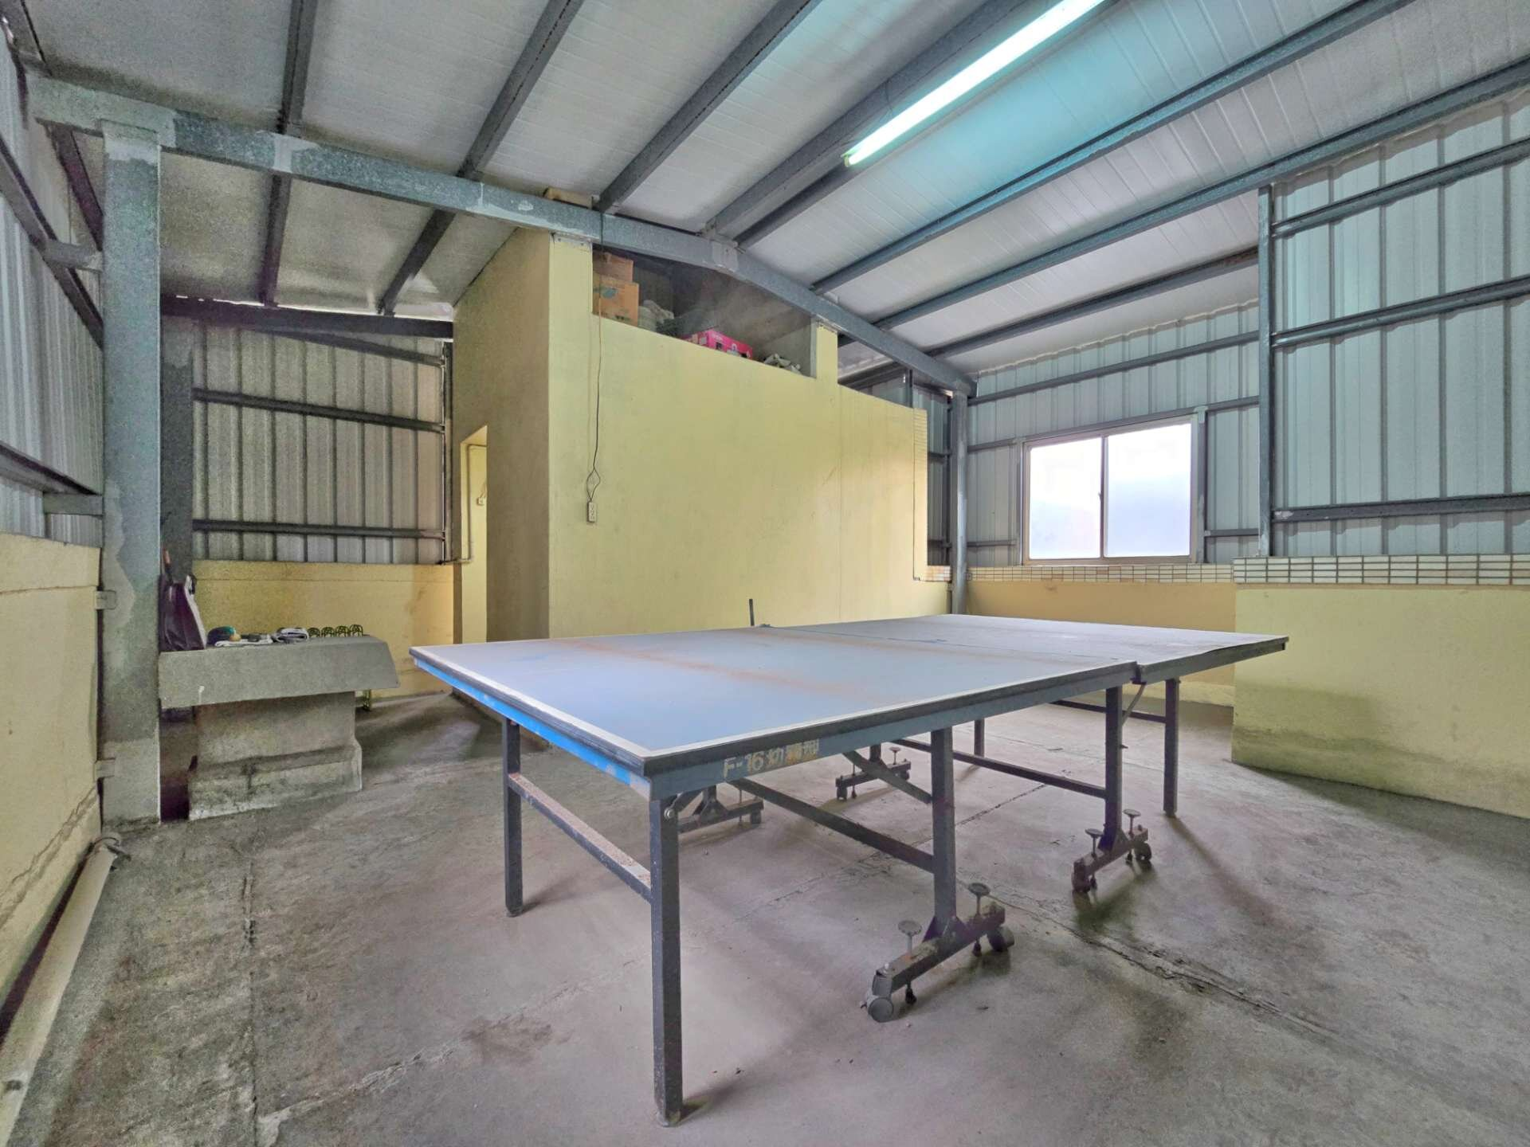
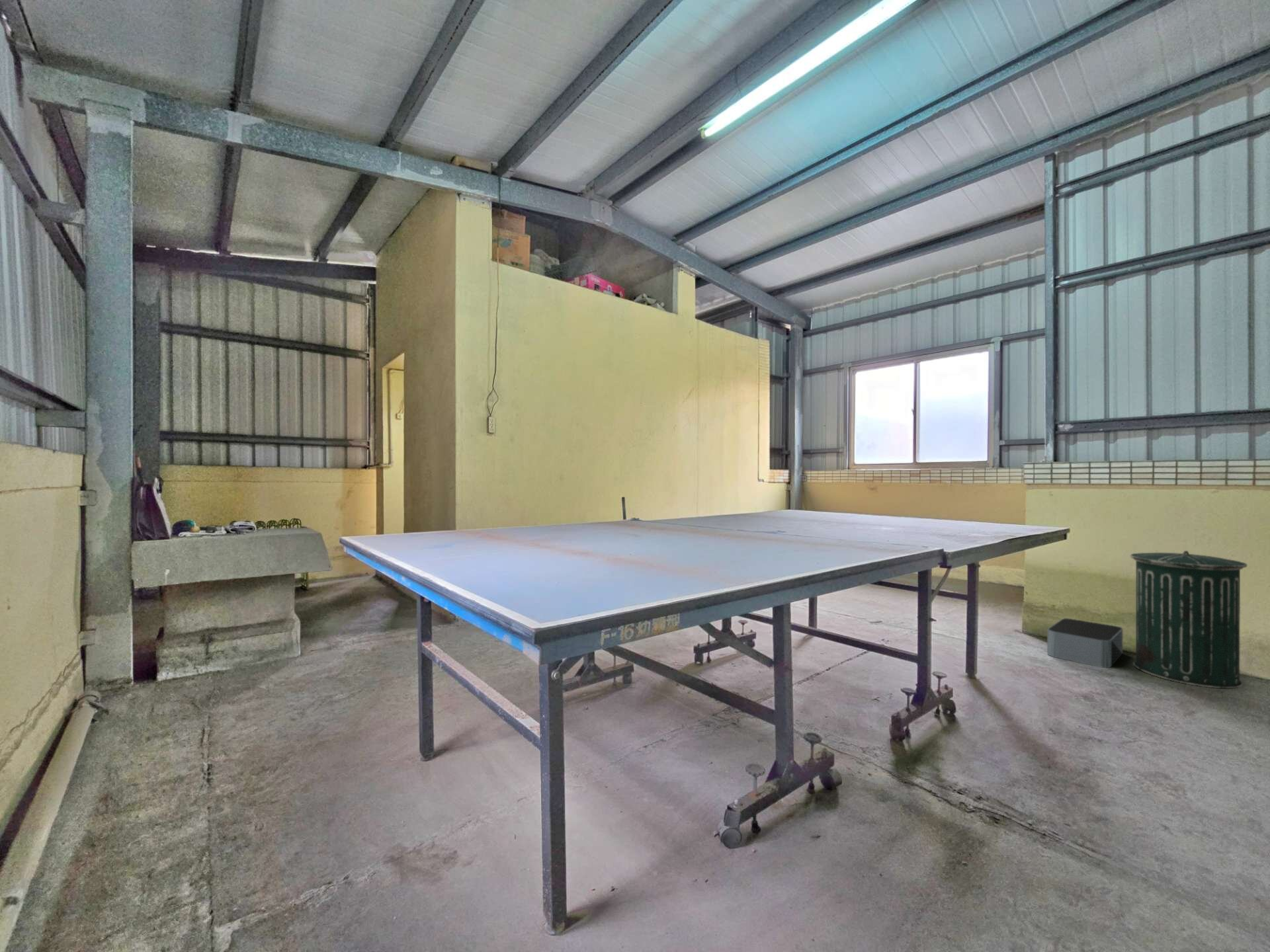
+ trash can (1185, 612)
+ storage bin (1085, 641)
